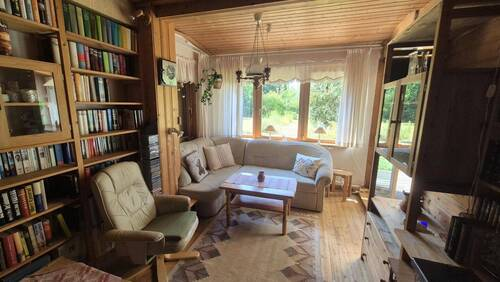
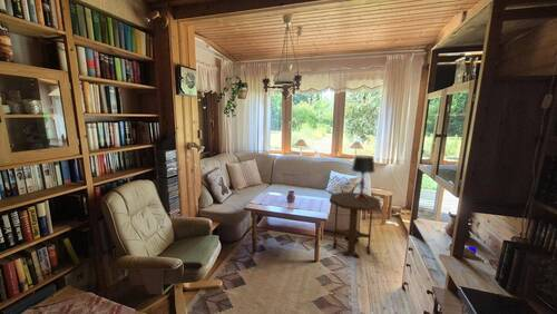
+ side table (352, 223)
+ table lamp (362, 177)
